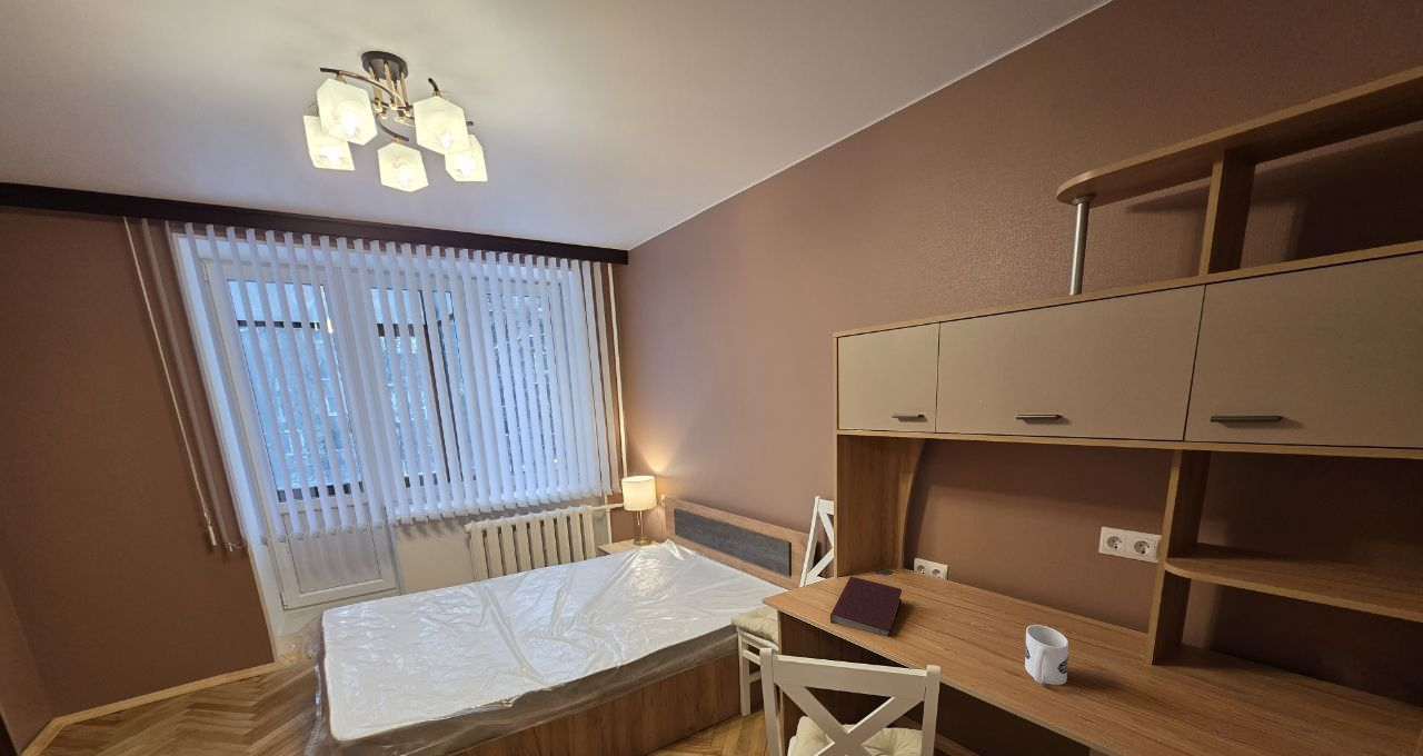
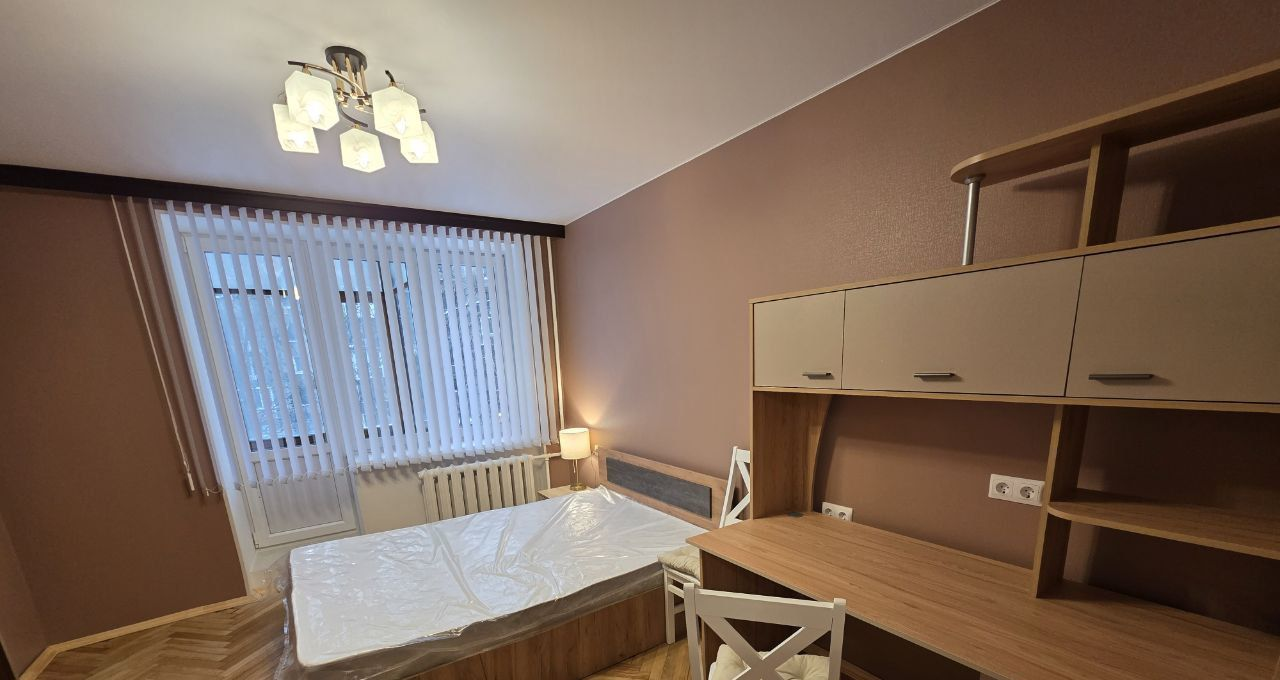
- book (867, 606)
- mug (1044, 657)
